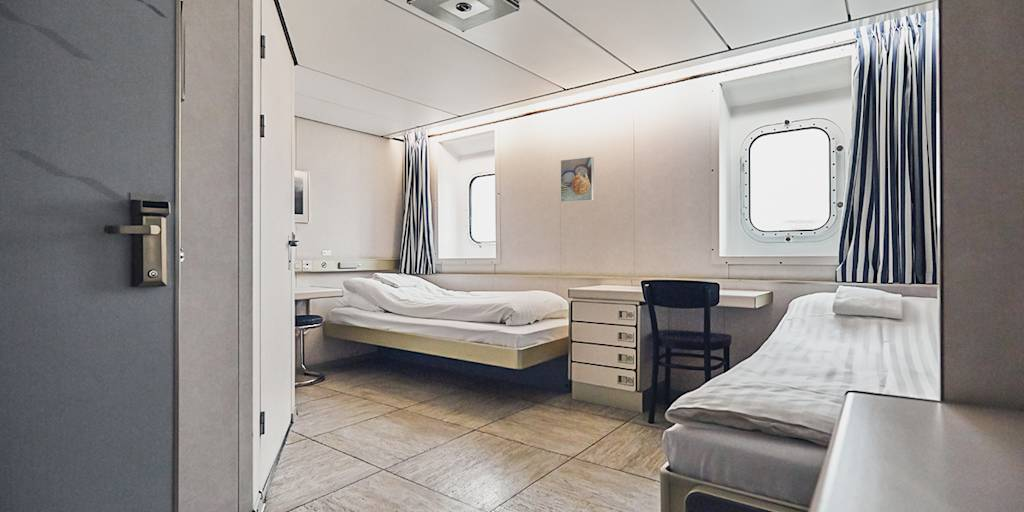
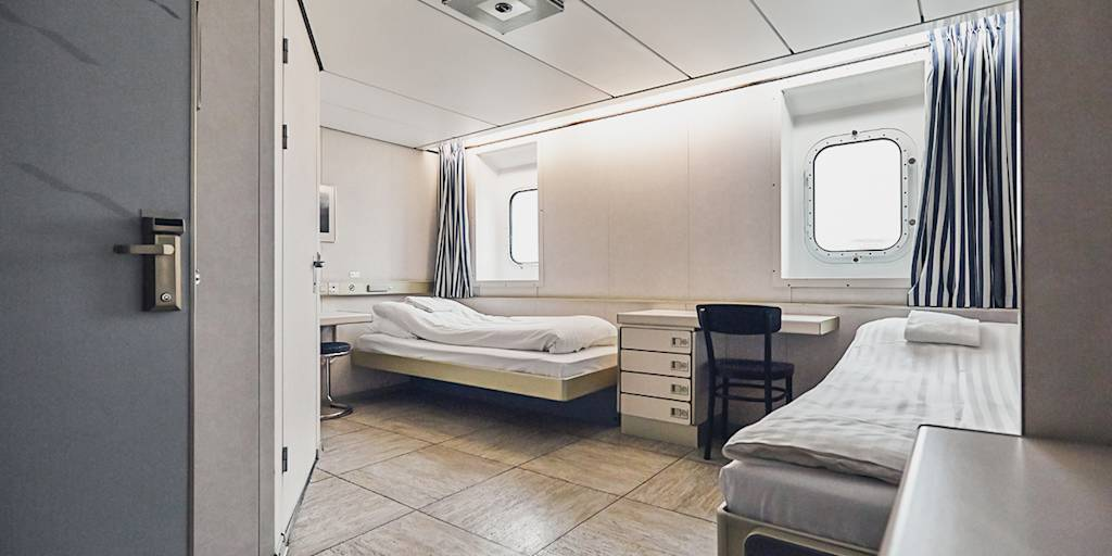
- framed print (576, 180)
